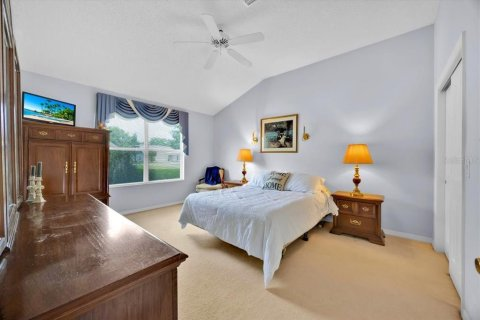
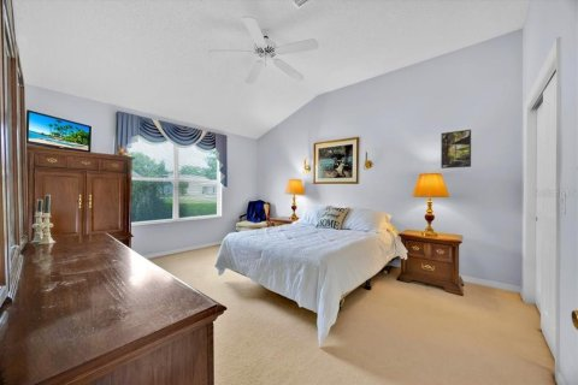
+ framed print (455, 149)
